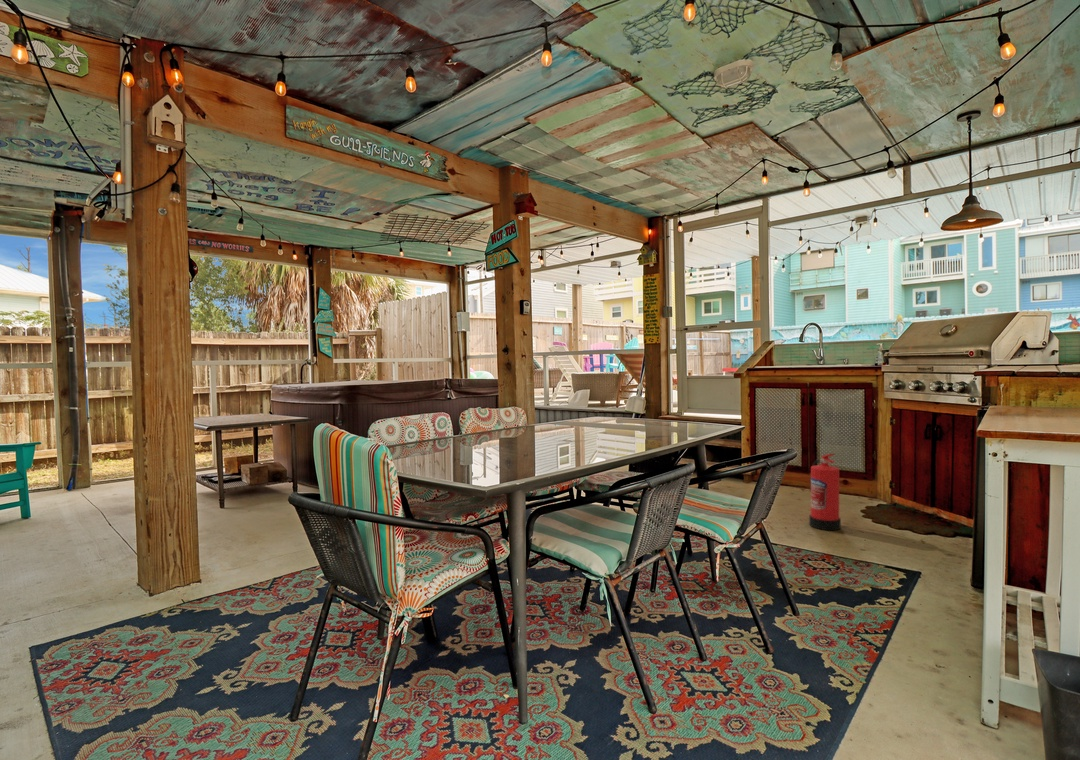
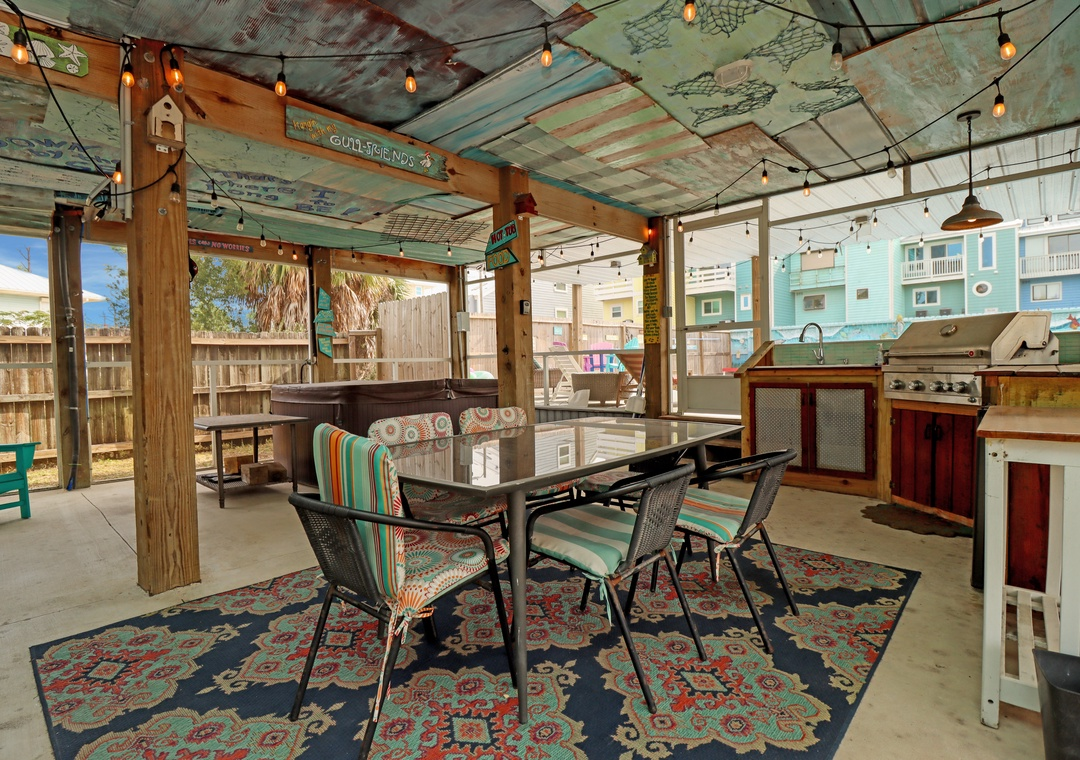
- fire extinguisher (821, 487)
